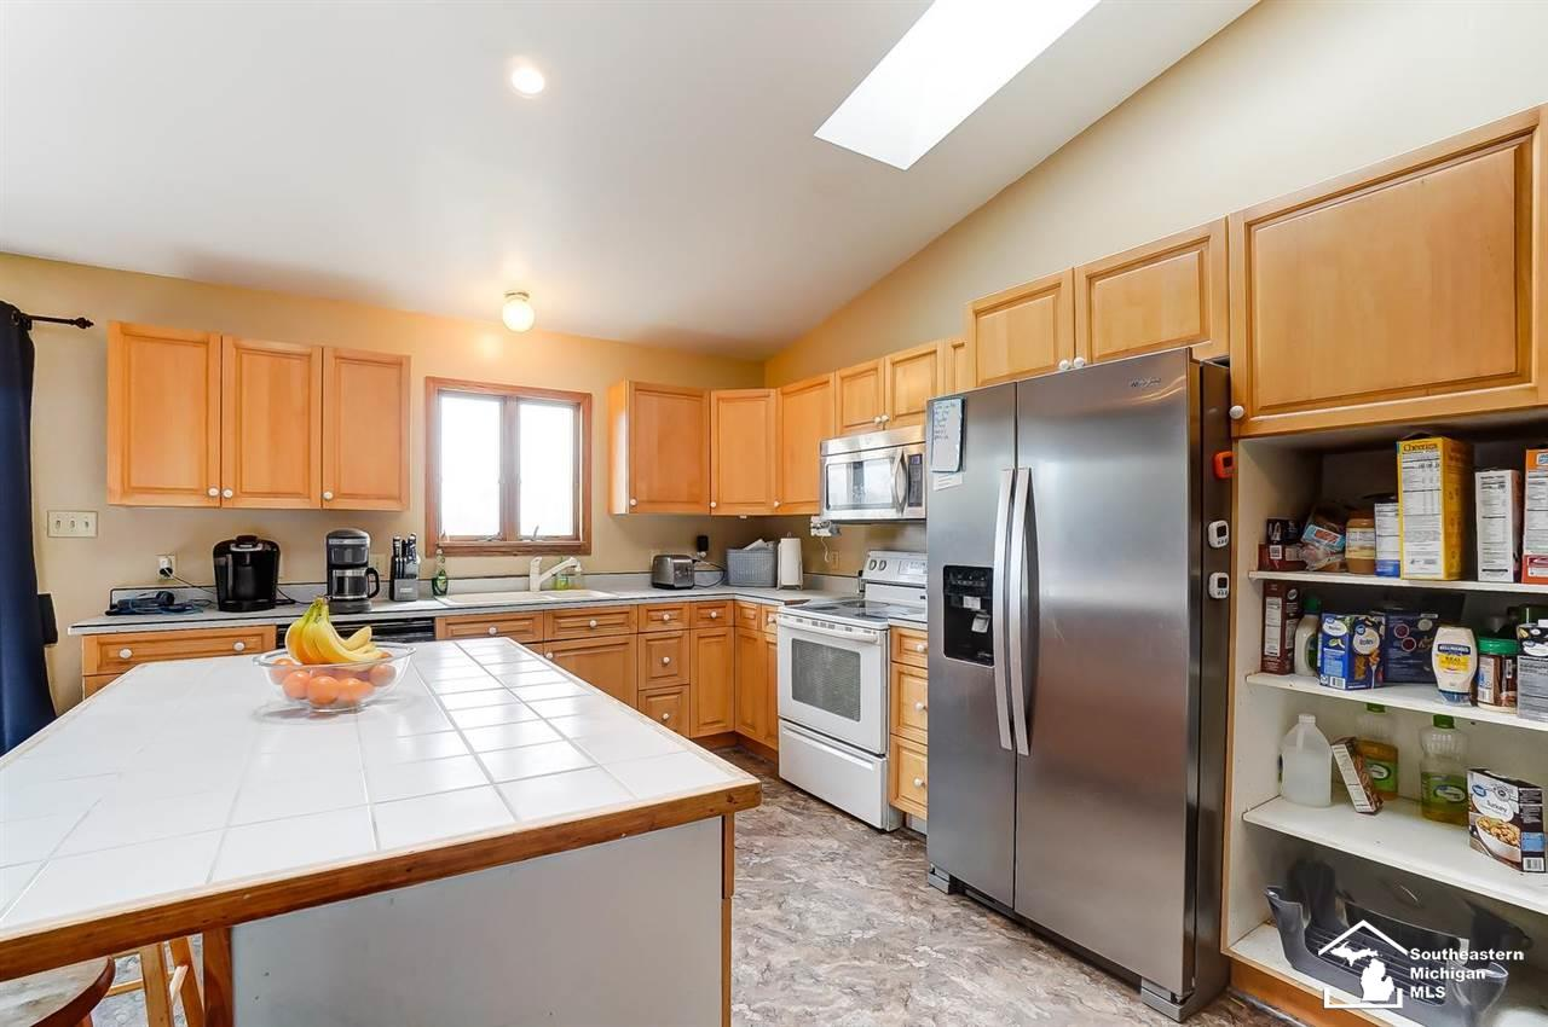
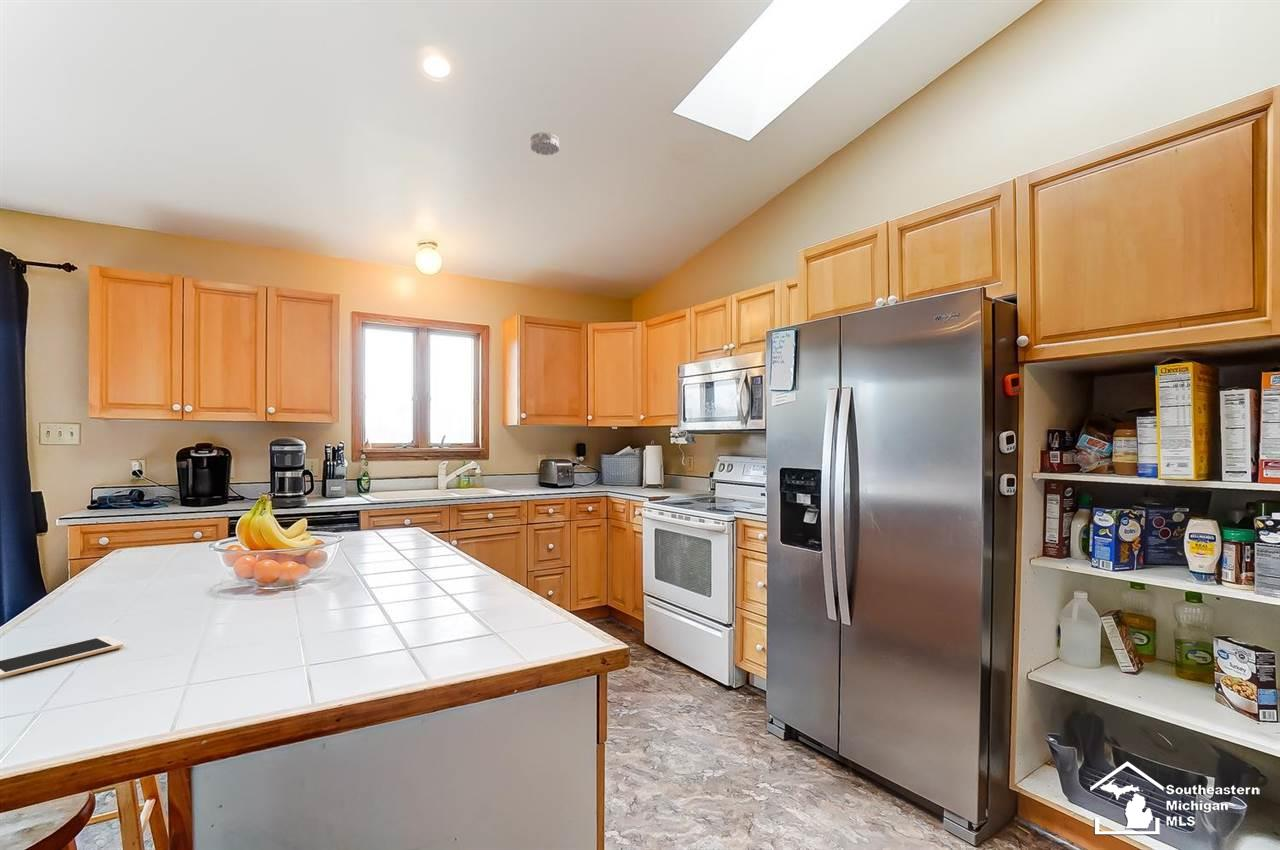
+ cell phone (51, 656)
+ smoke detector (544, 143)
